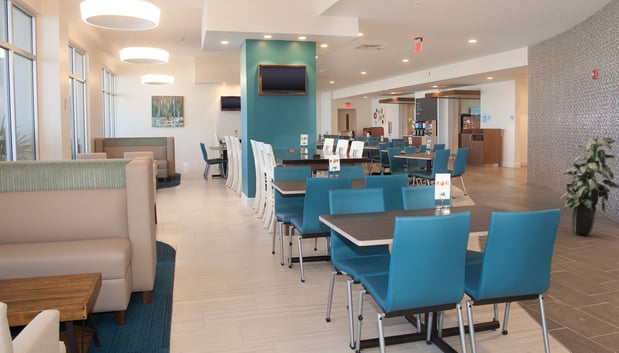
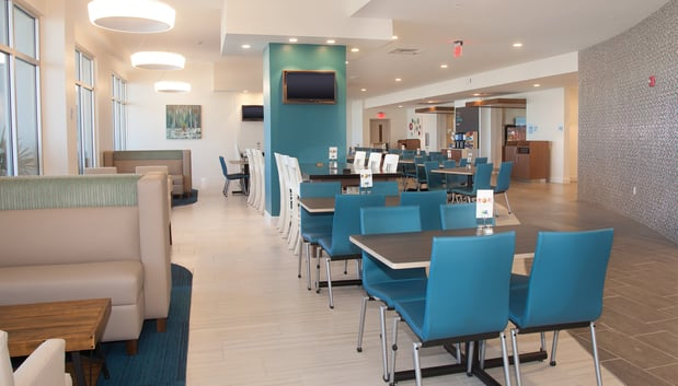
- indoor plant (586, 184)
